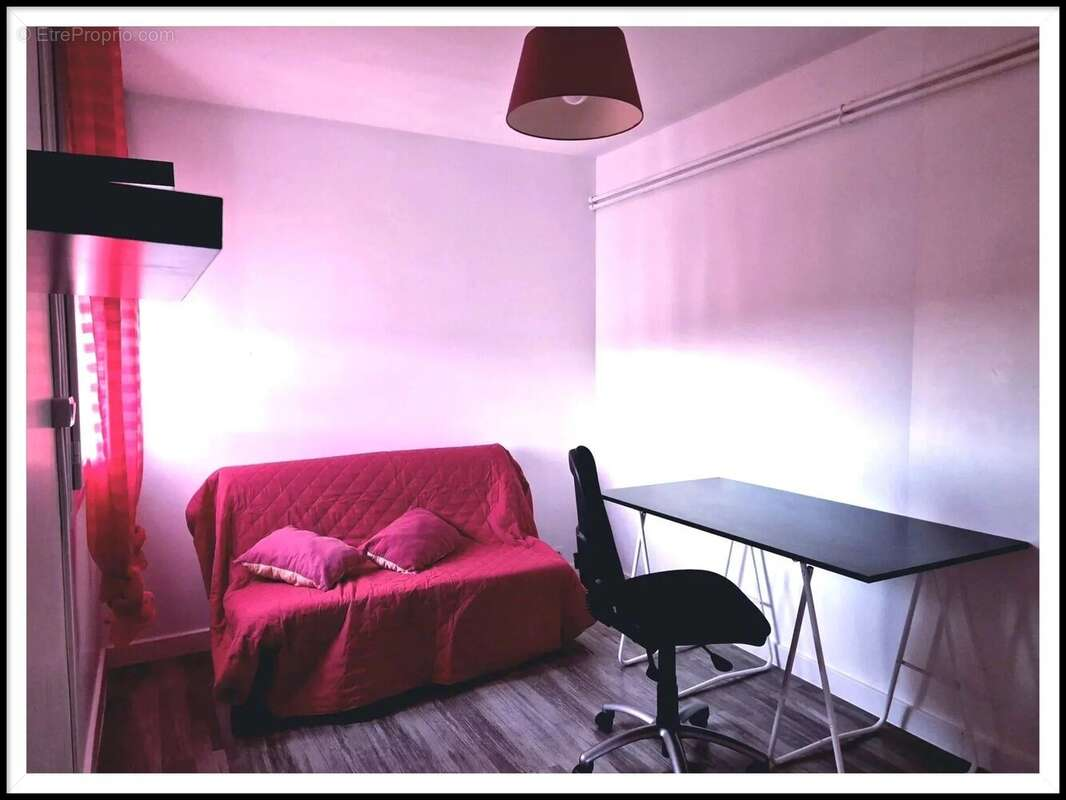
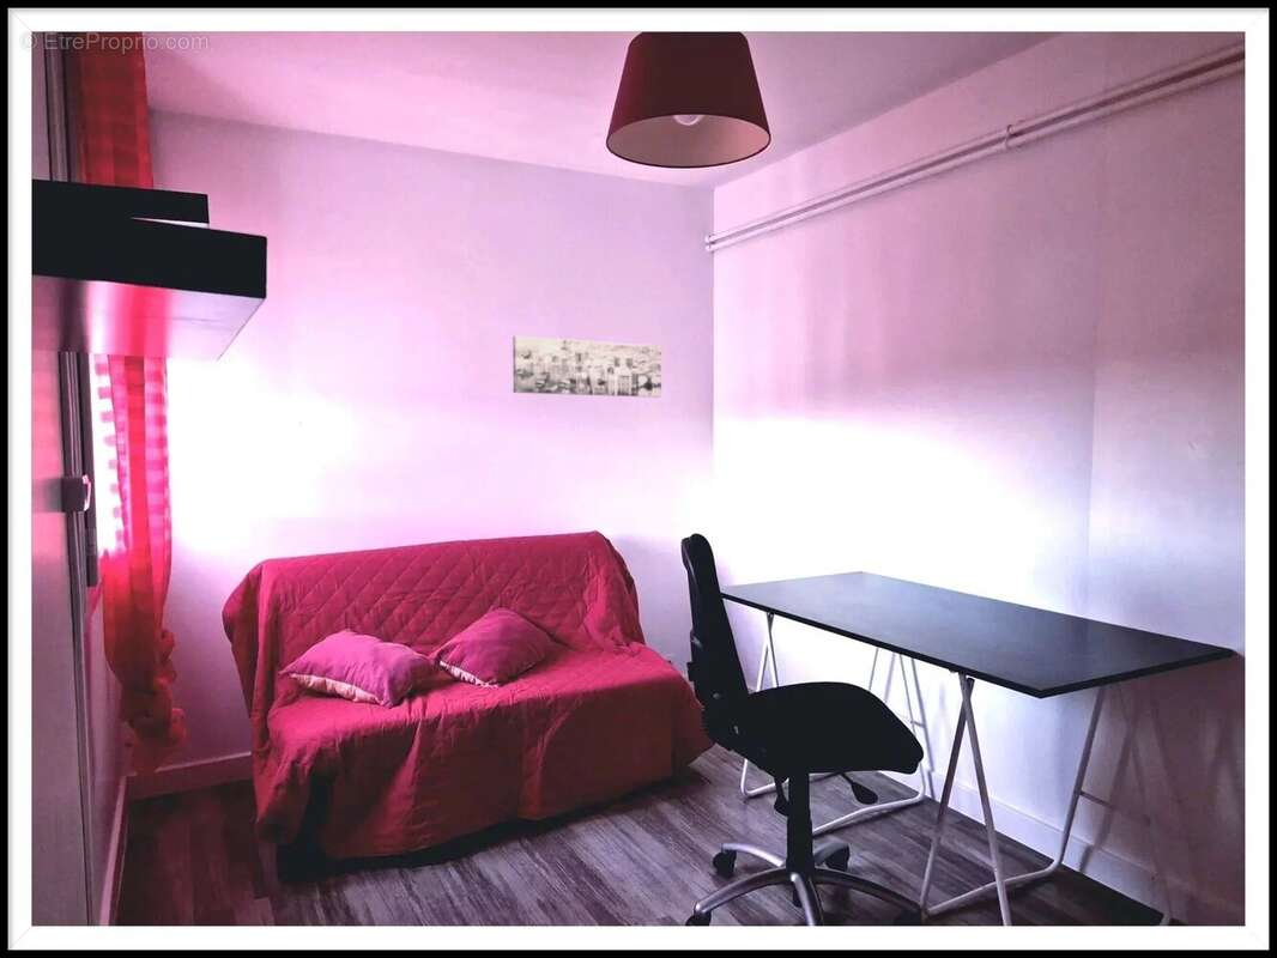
+ wall art (589, 368)
